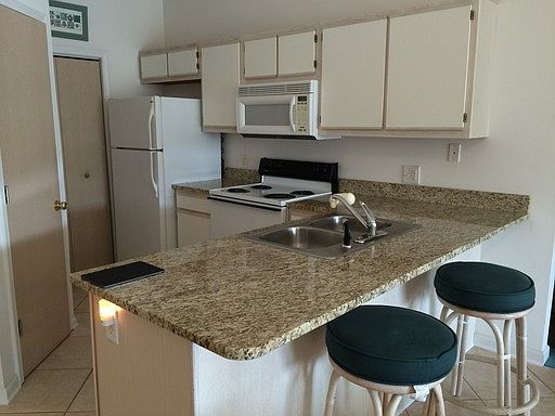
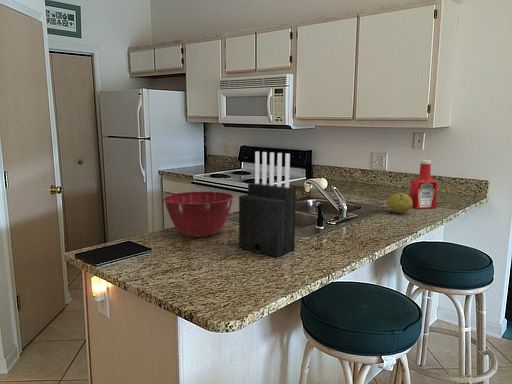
+ knife block (264, 202)
+ fruit (400, 203)
+ mixing bowl (199, 214)
+ soap bottle (424, 184)
